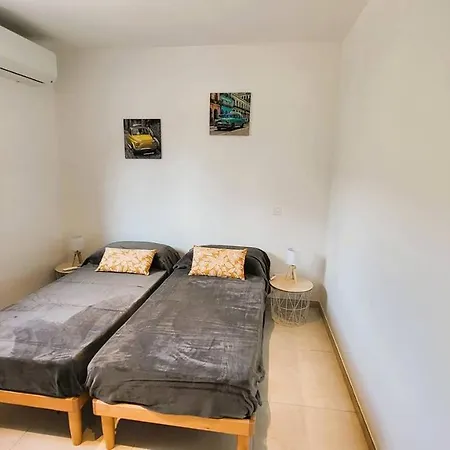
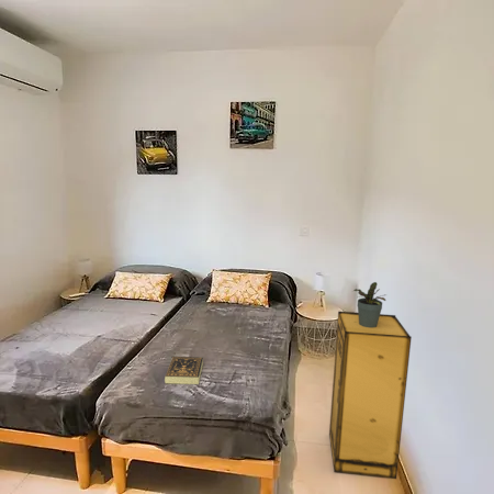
+ potted plant (368, 303)
+ book (184, 369)
+ storage cabinet (366, 391)
